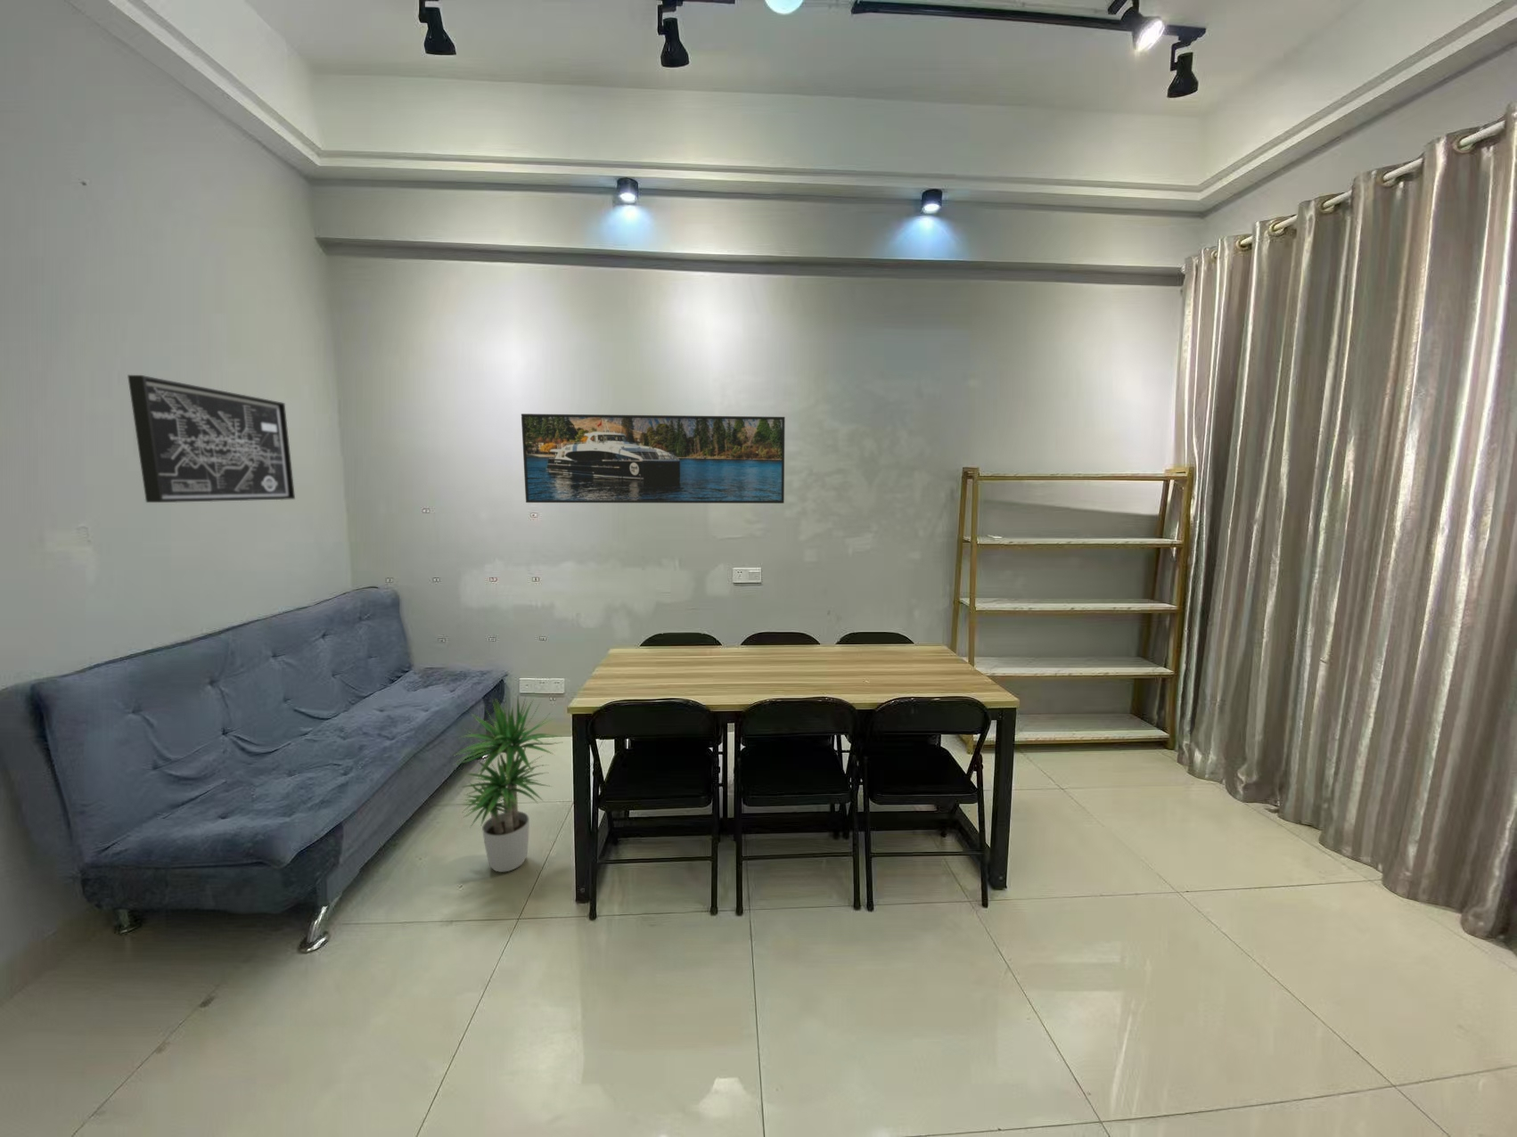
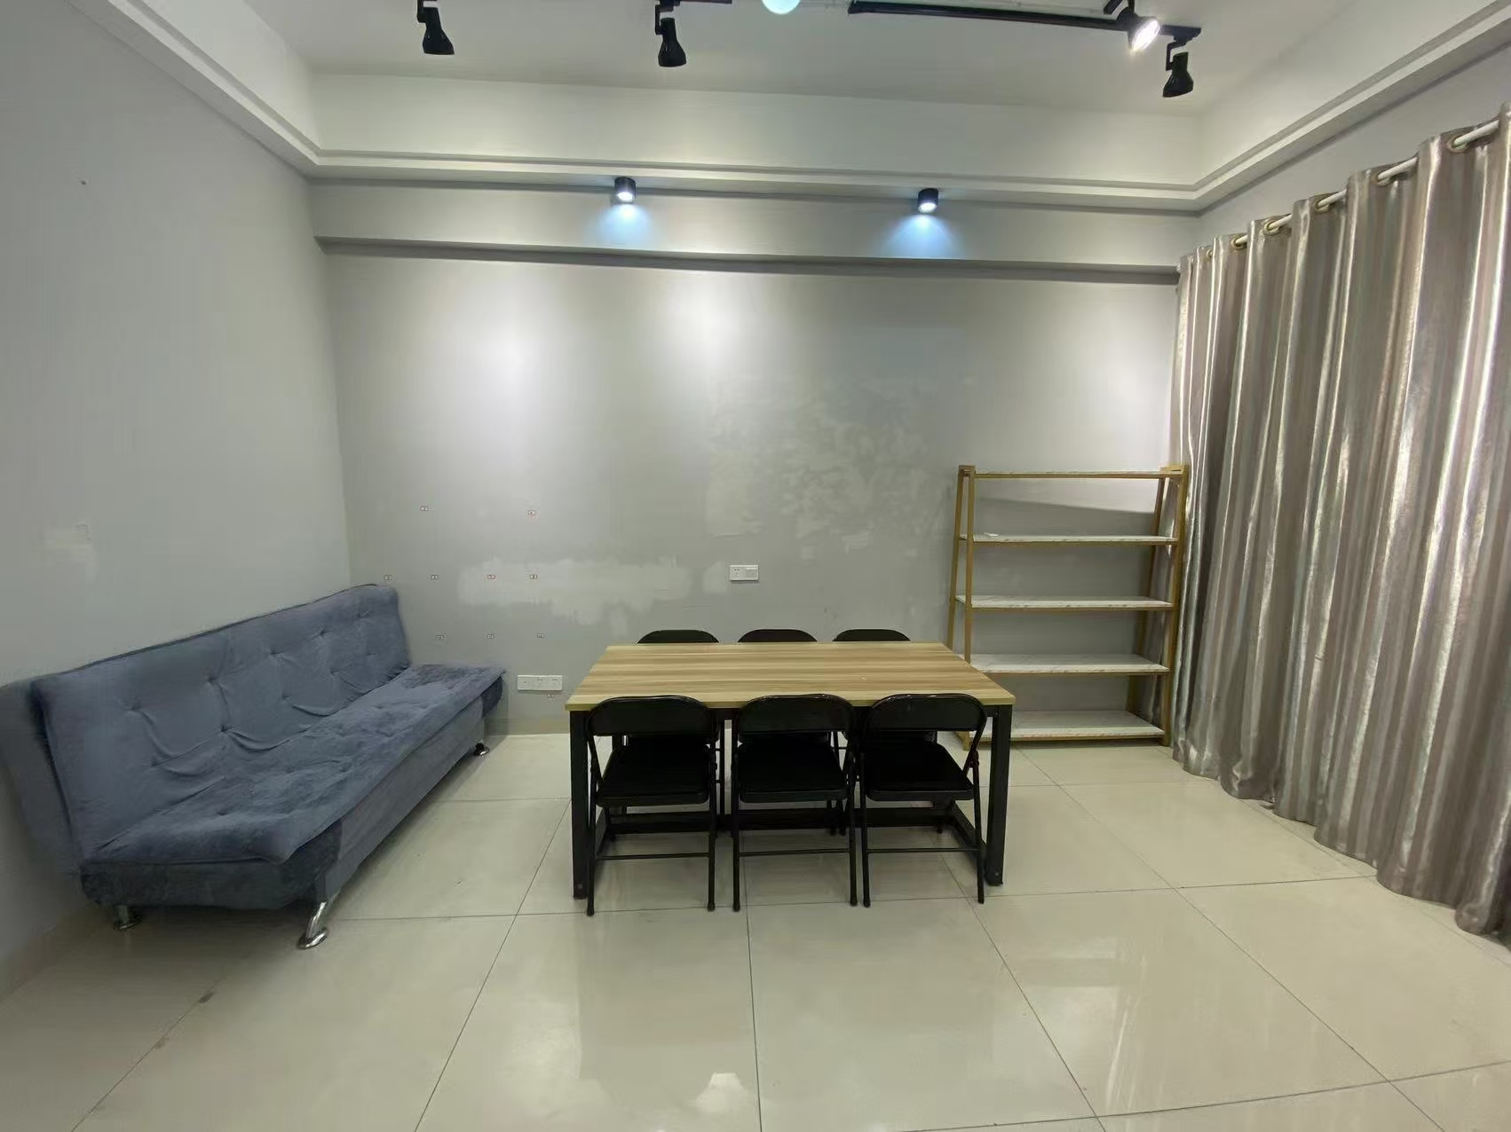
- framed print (655, 459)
- potted plant (511, 783)
- wall art (223, 447)
